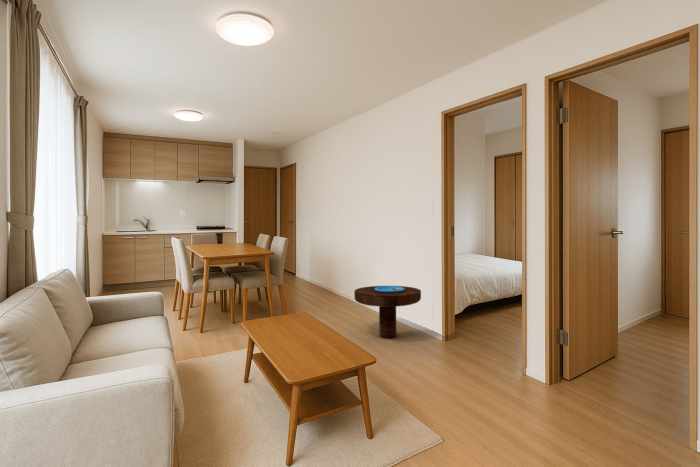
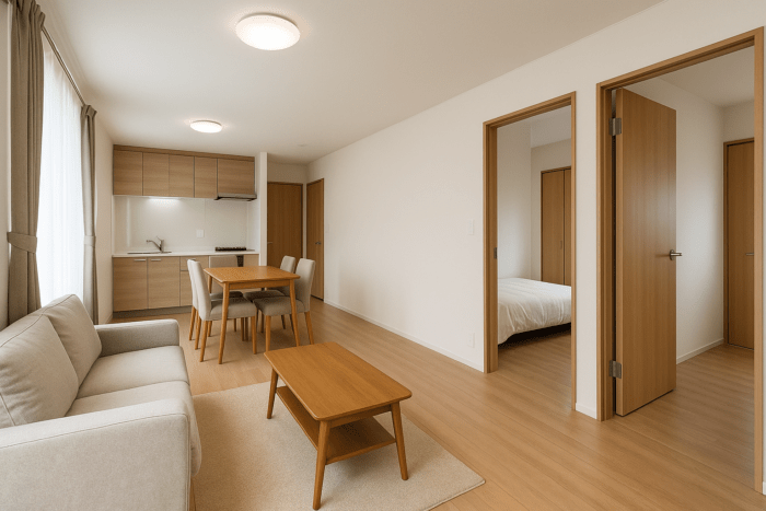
- side table (387, 311)
